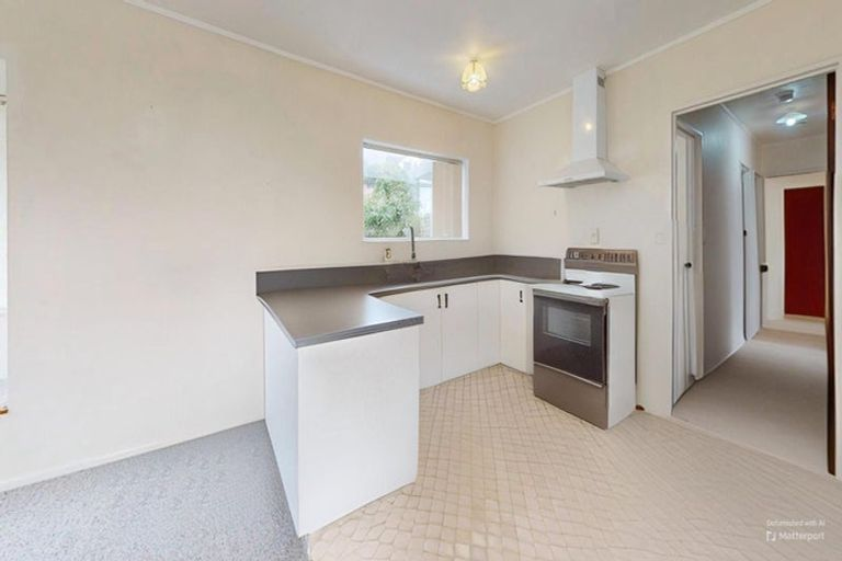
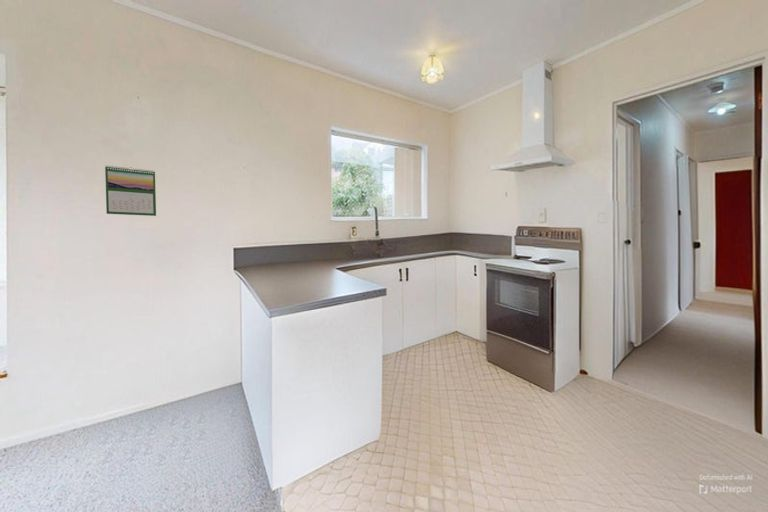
+ calendar (131, 191)
